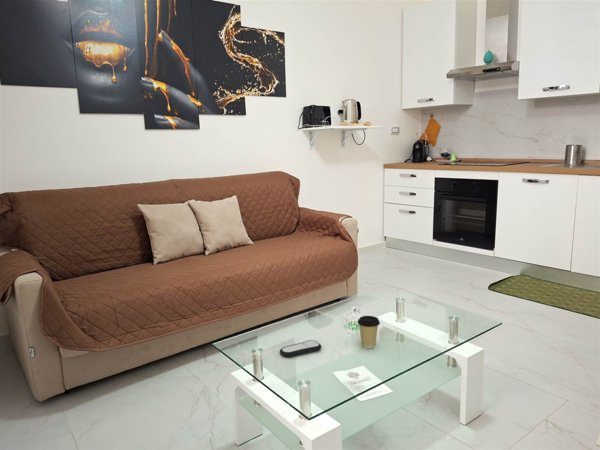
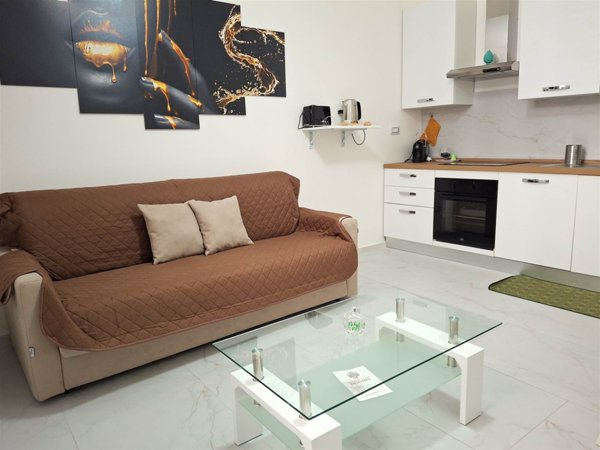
- coffee cup (368, 331)
- remote control (300, 348)
